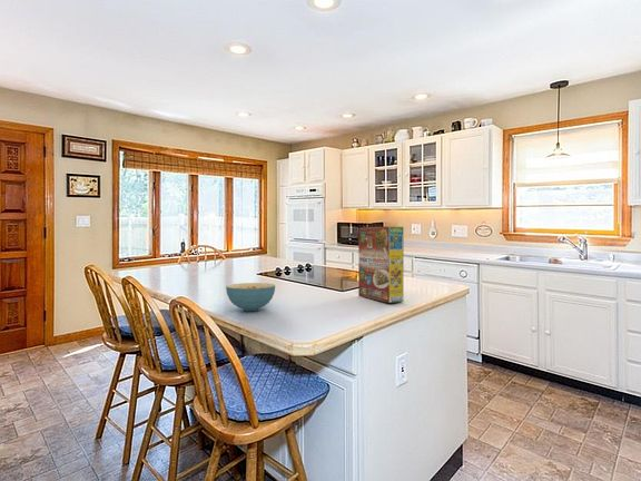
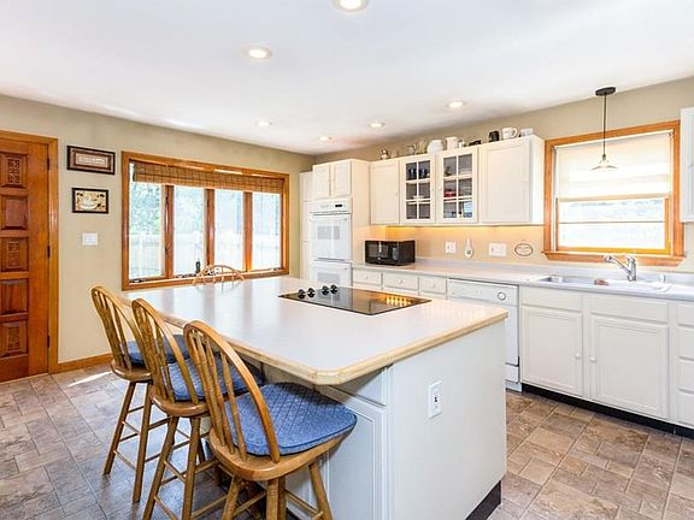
- cereal bowl (250, 297)
- cereal box (379, 263)
